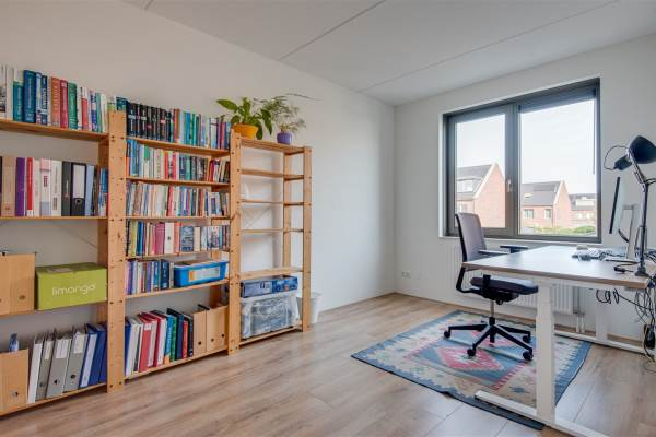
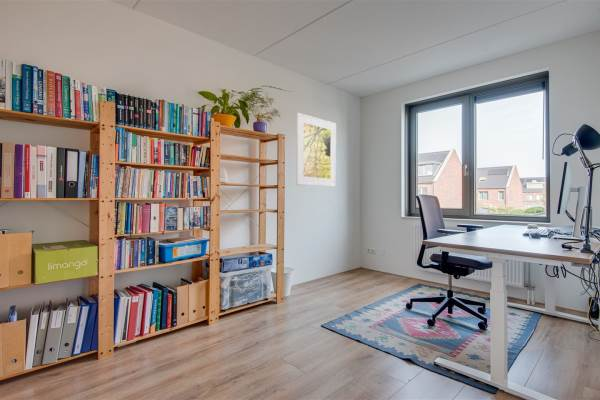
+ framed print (317, 152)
